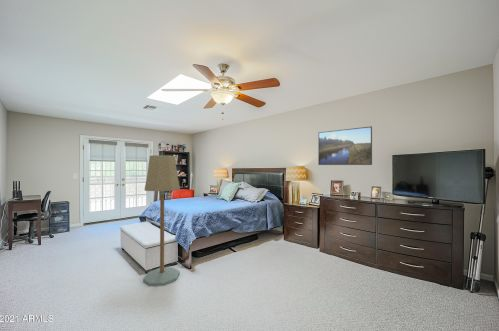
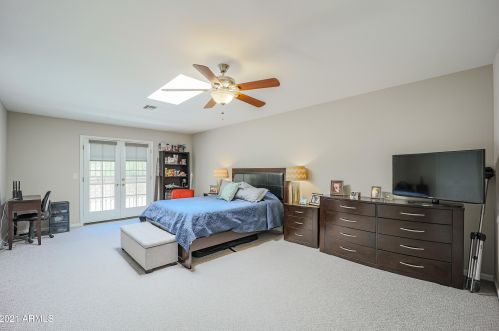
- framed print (343, 147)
- floor lamp (162, 216)
